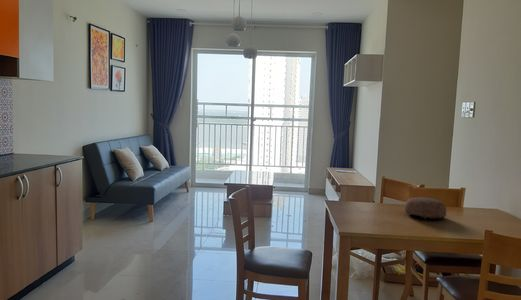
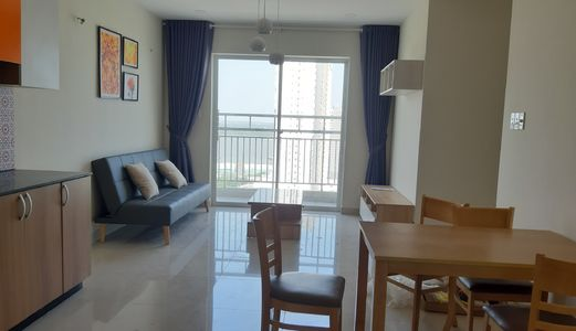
- decorative bowl (425, 207)
